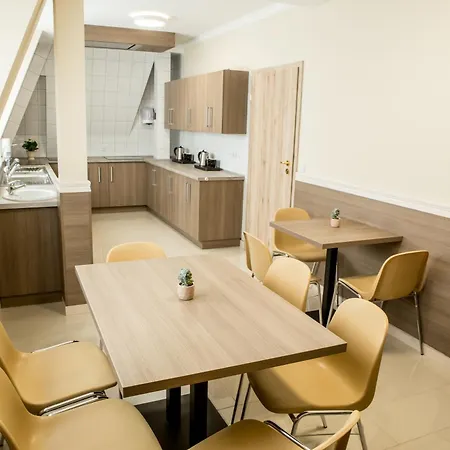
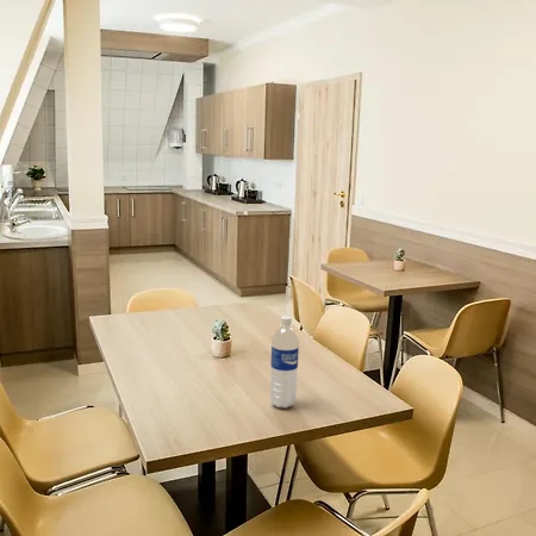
+ water bottle (283, 361)
